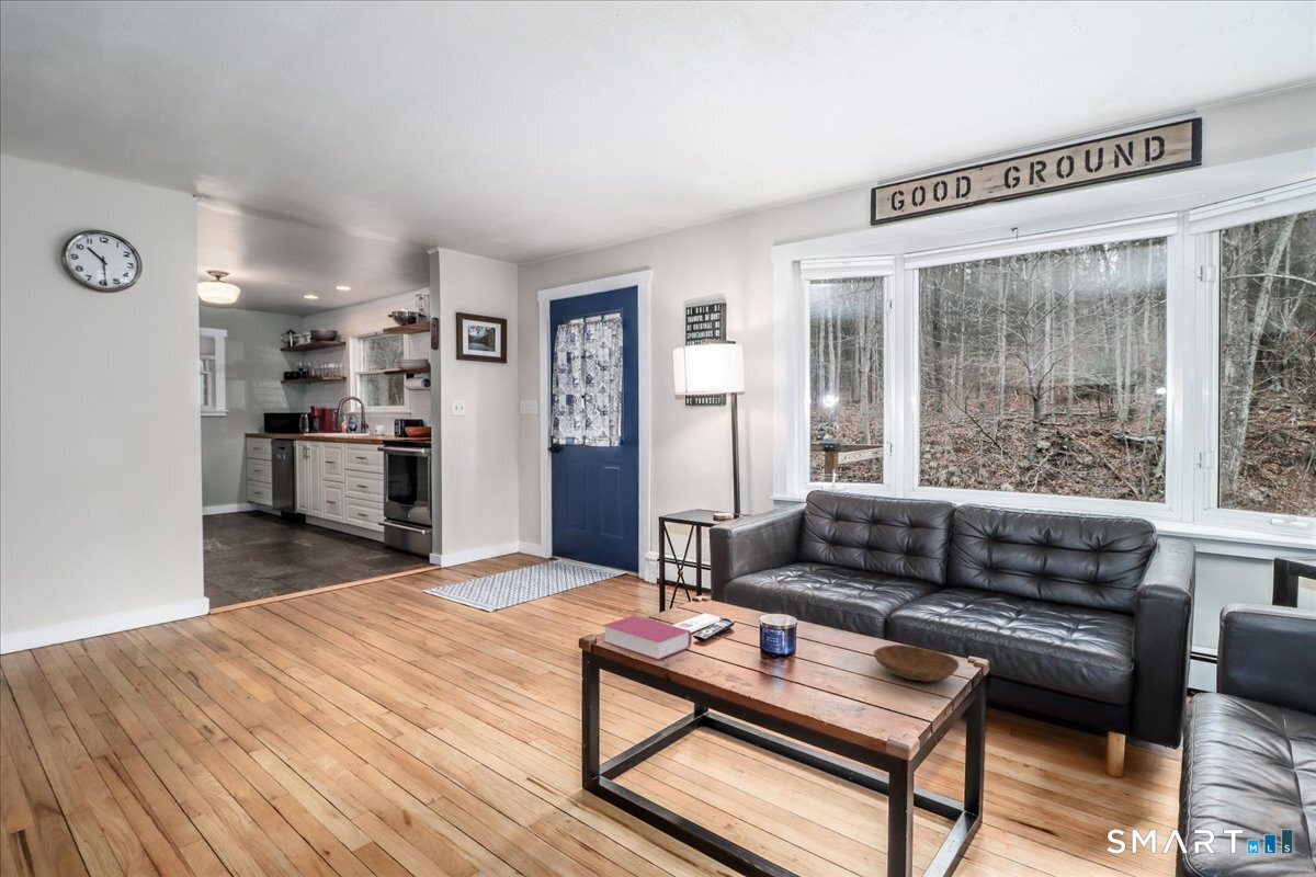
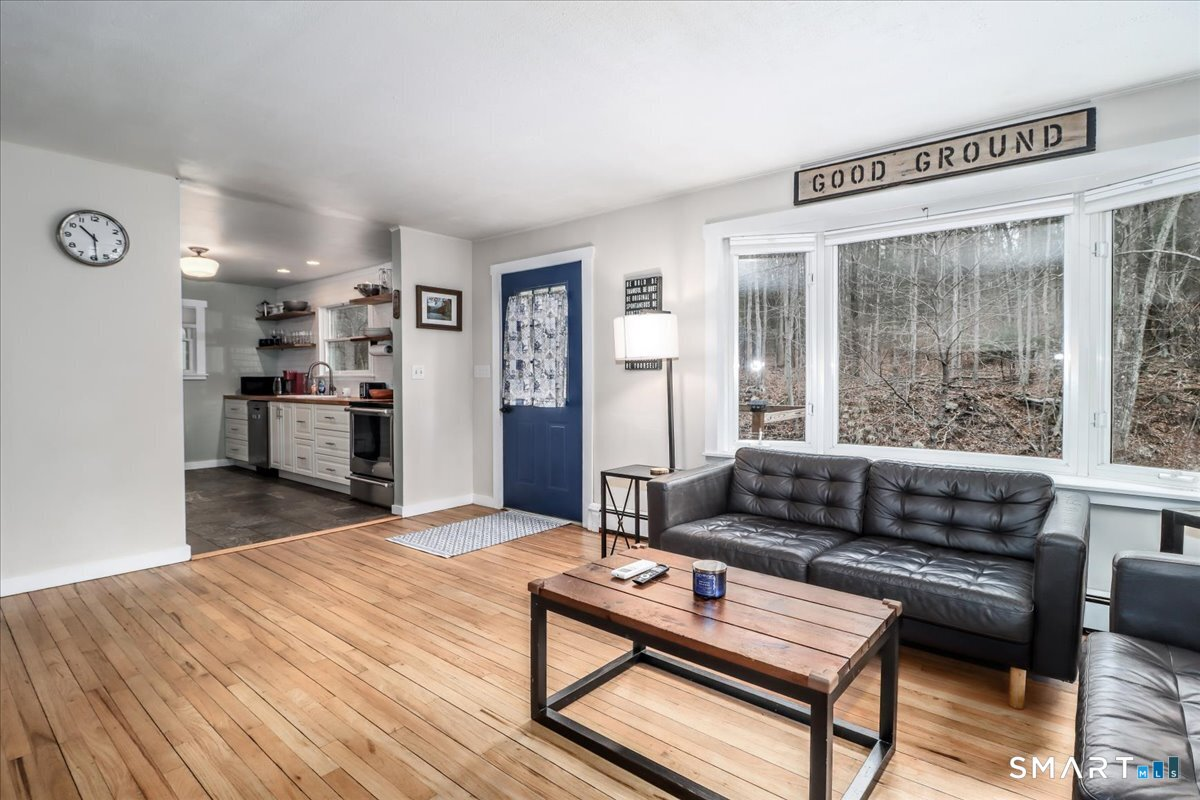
- bowl (915, 667)
- book (646, 636)
